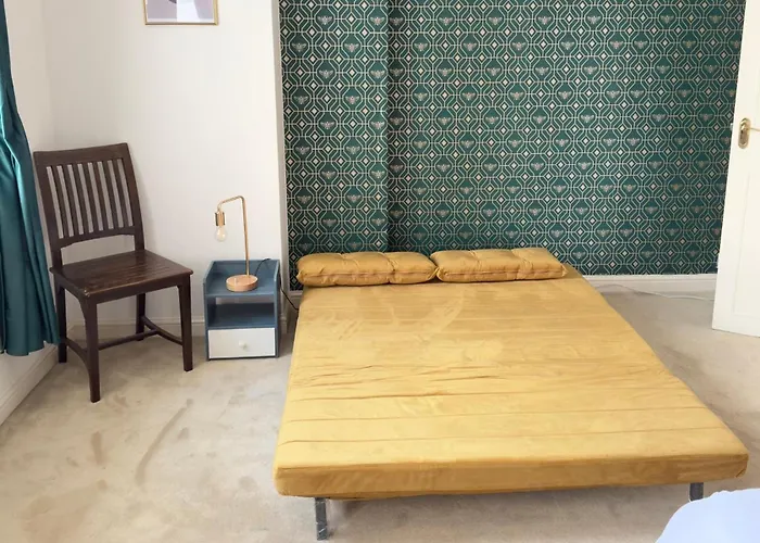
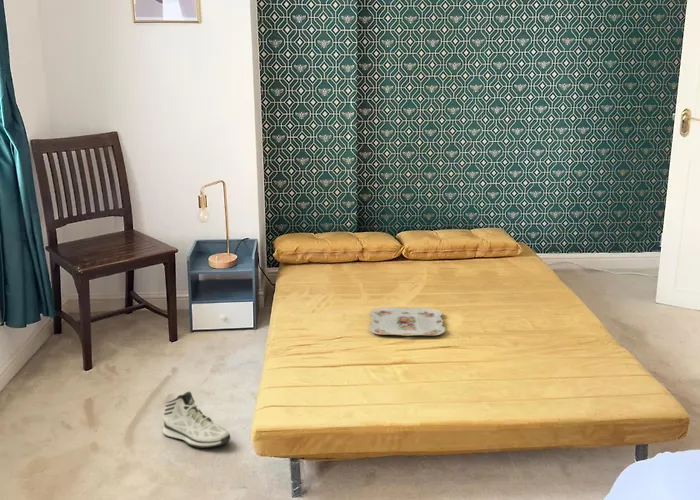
+ serving tray (406, 321)
+ sneaker (194, 418)
